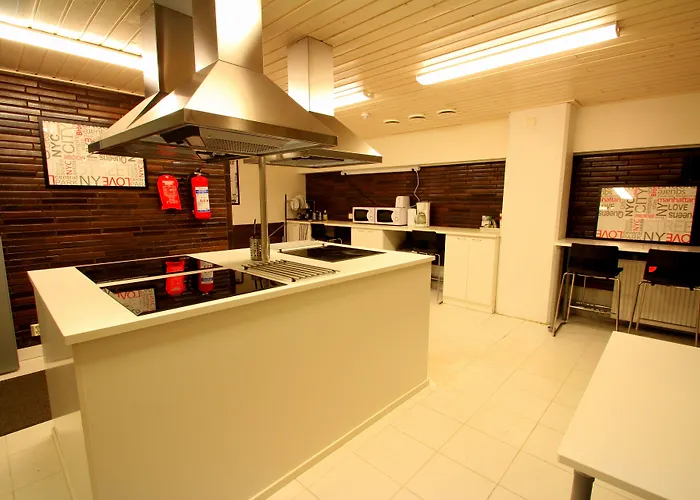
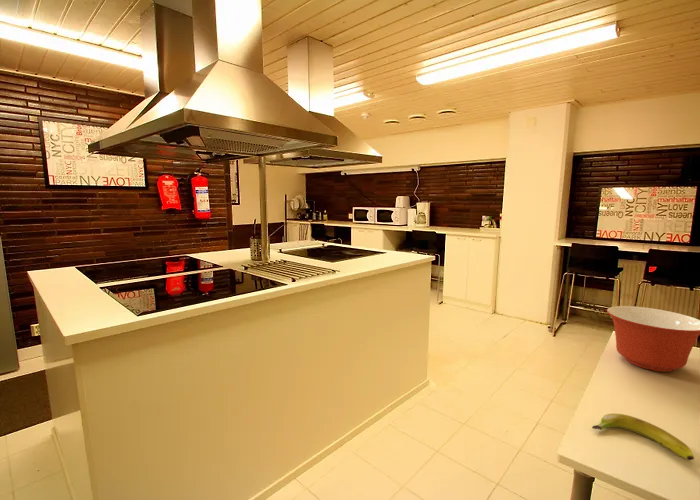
+ banana (640, 432)
+ mixing bowl (651, 340)
